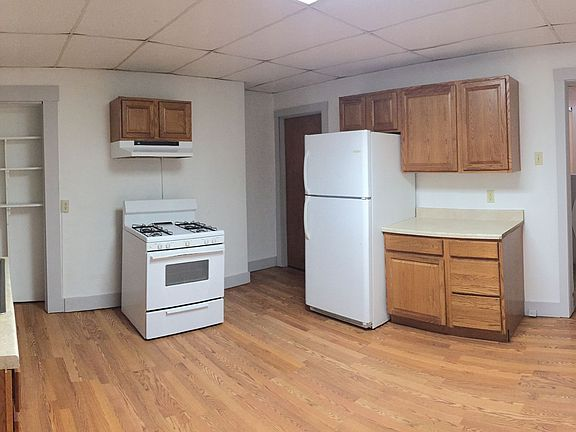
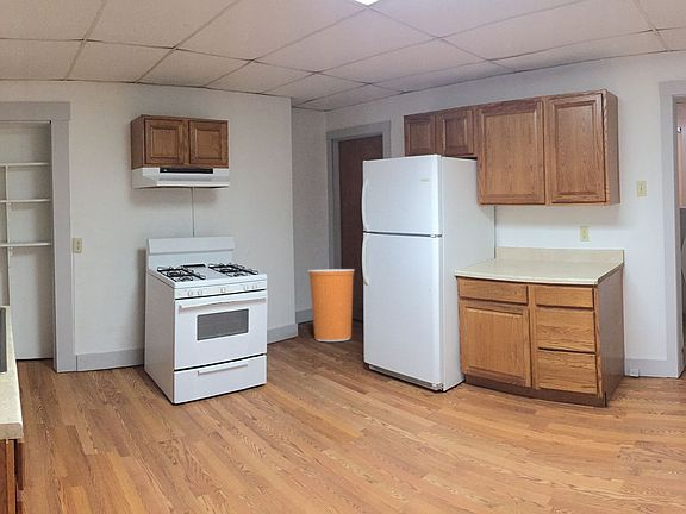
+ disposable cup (331, 303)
